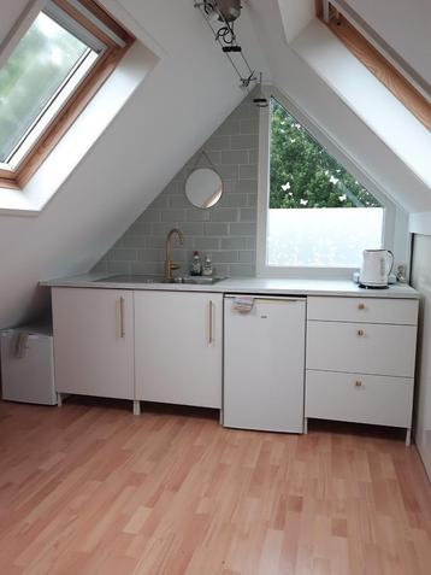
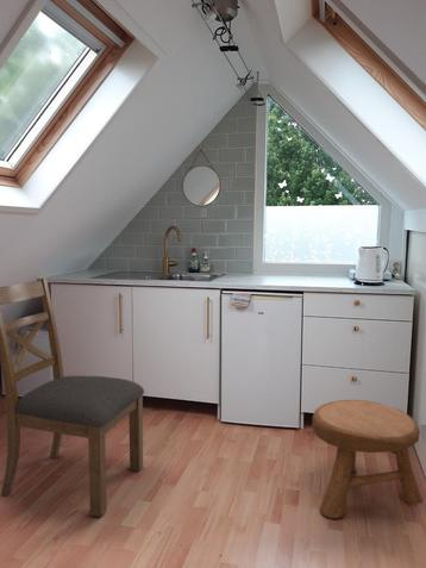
+ stool (355, 456)
+ chair (69, 385)
